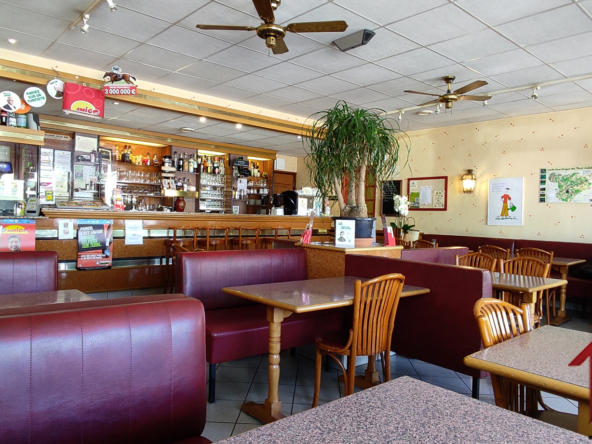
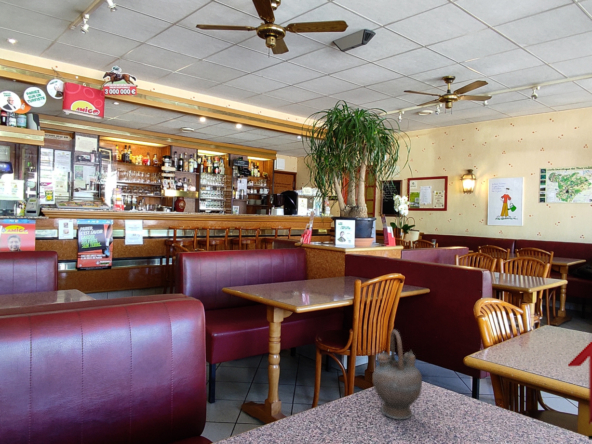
+ teapot (396, 370)
